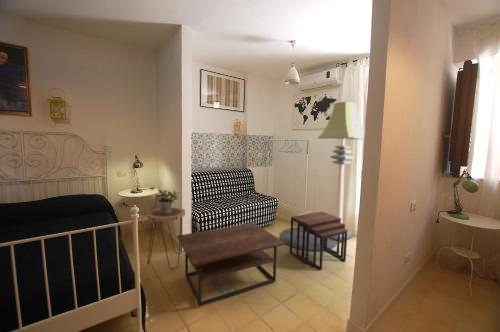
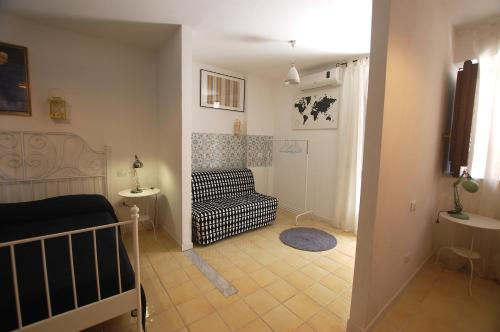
- potted plant (167, 200)
- coffee table (270, 246)
- side table (170, 235)
- floor lamp (341, 170)
